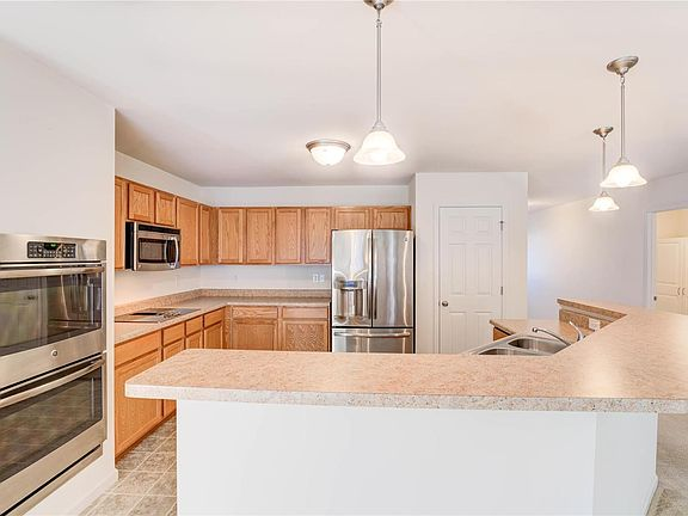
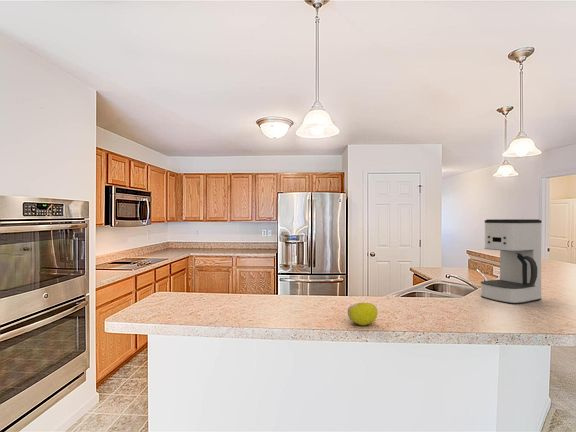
+ coffee maker (512, 259)
+ fruit (362, 312)
